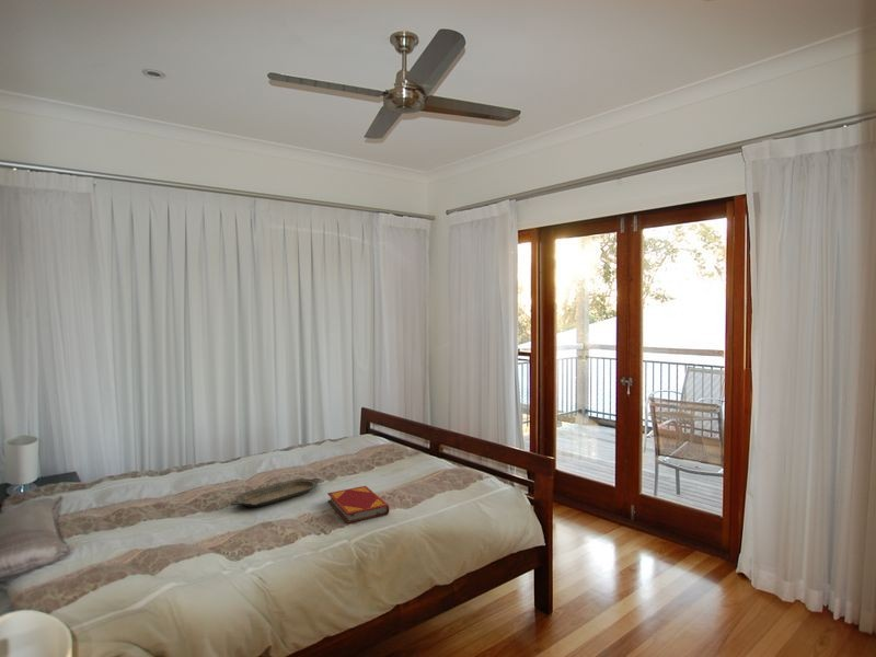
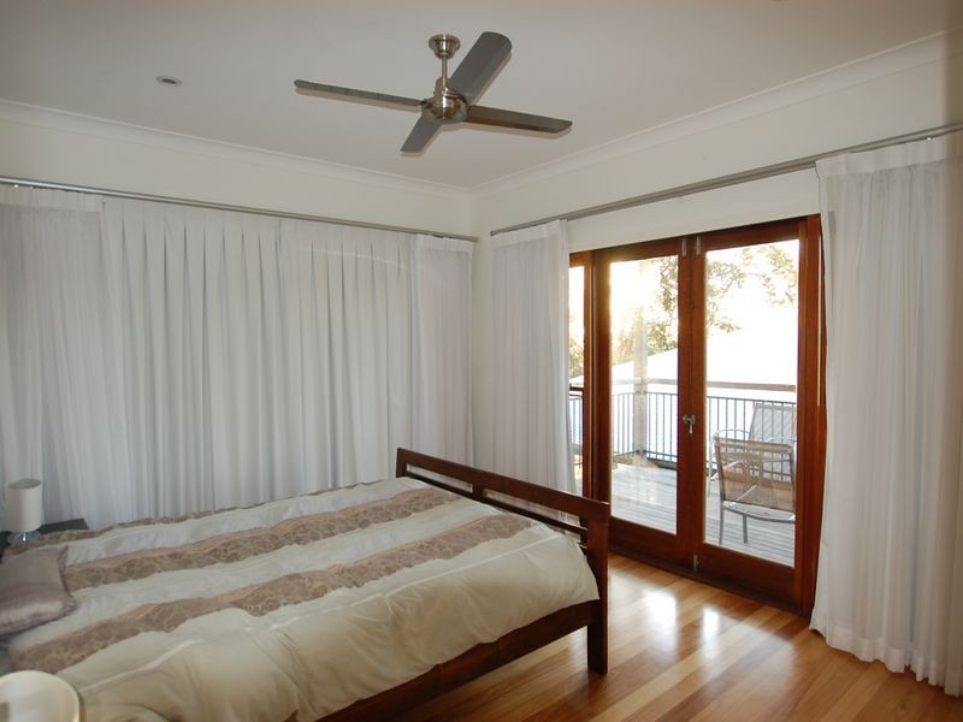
- serving tray (278, 493)
- hardback book (357, 503)
